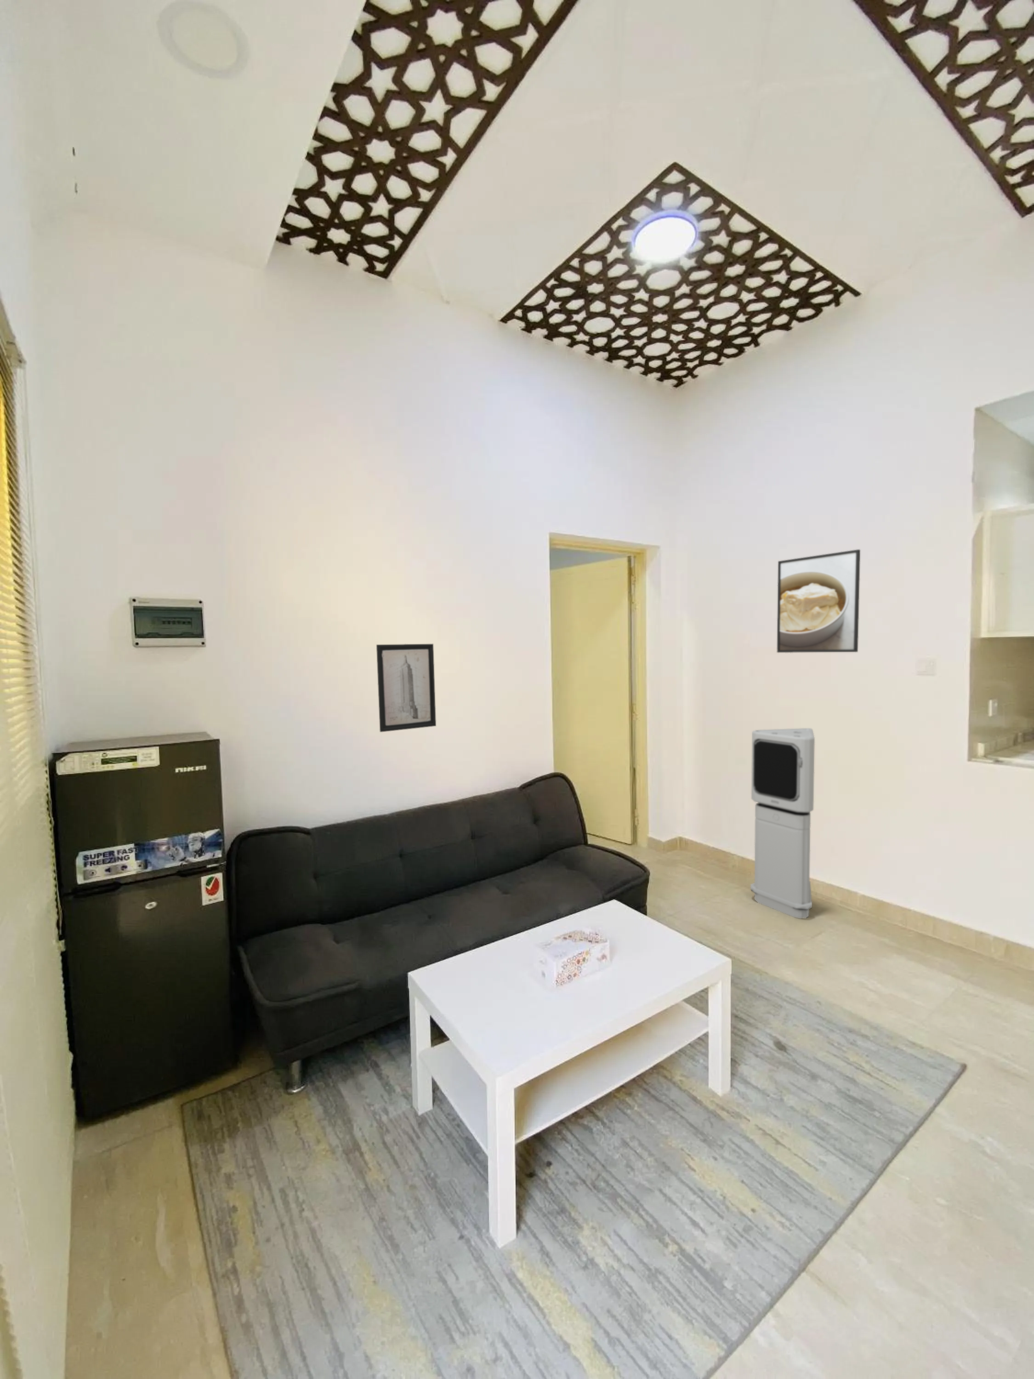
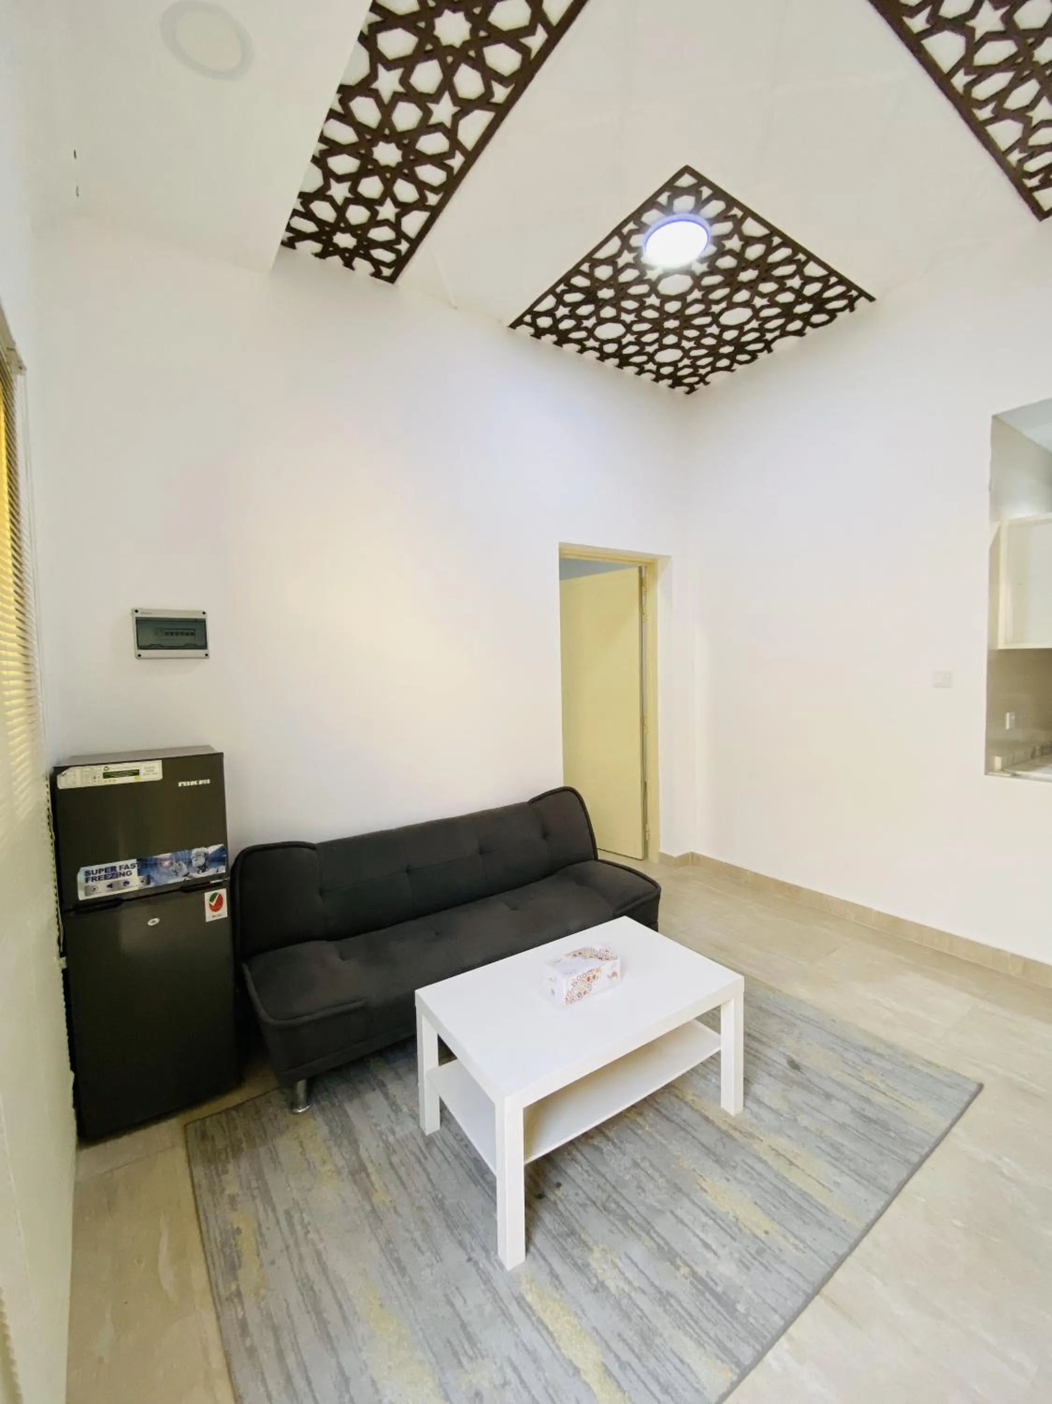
- air purifier (792, 818)
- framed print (816, 604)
- wall art (407, 686)
